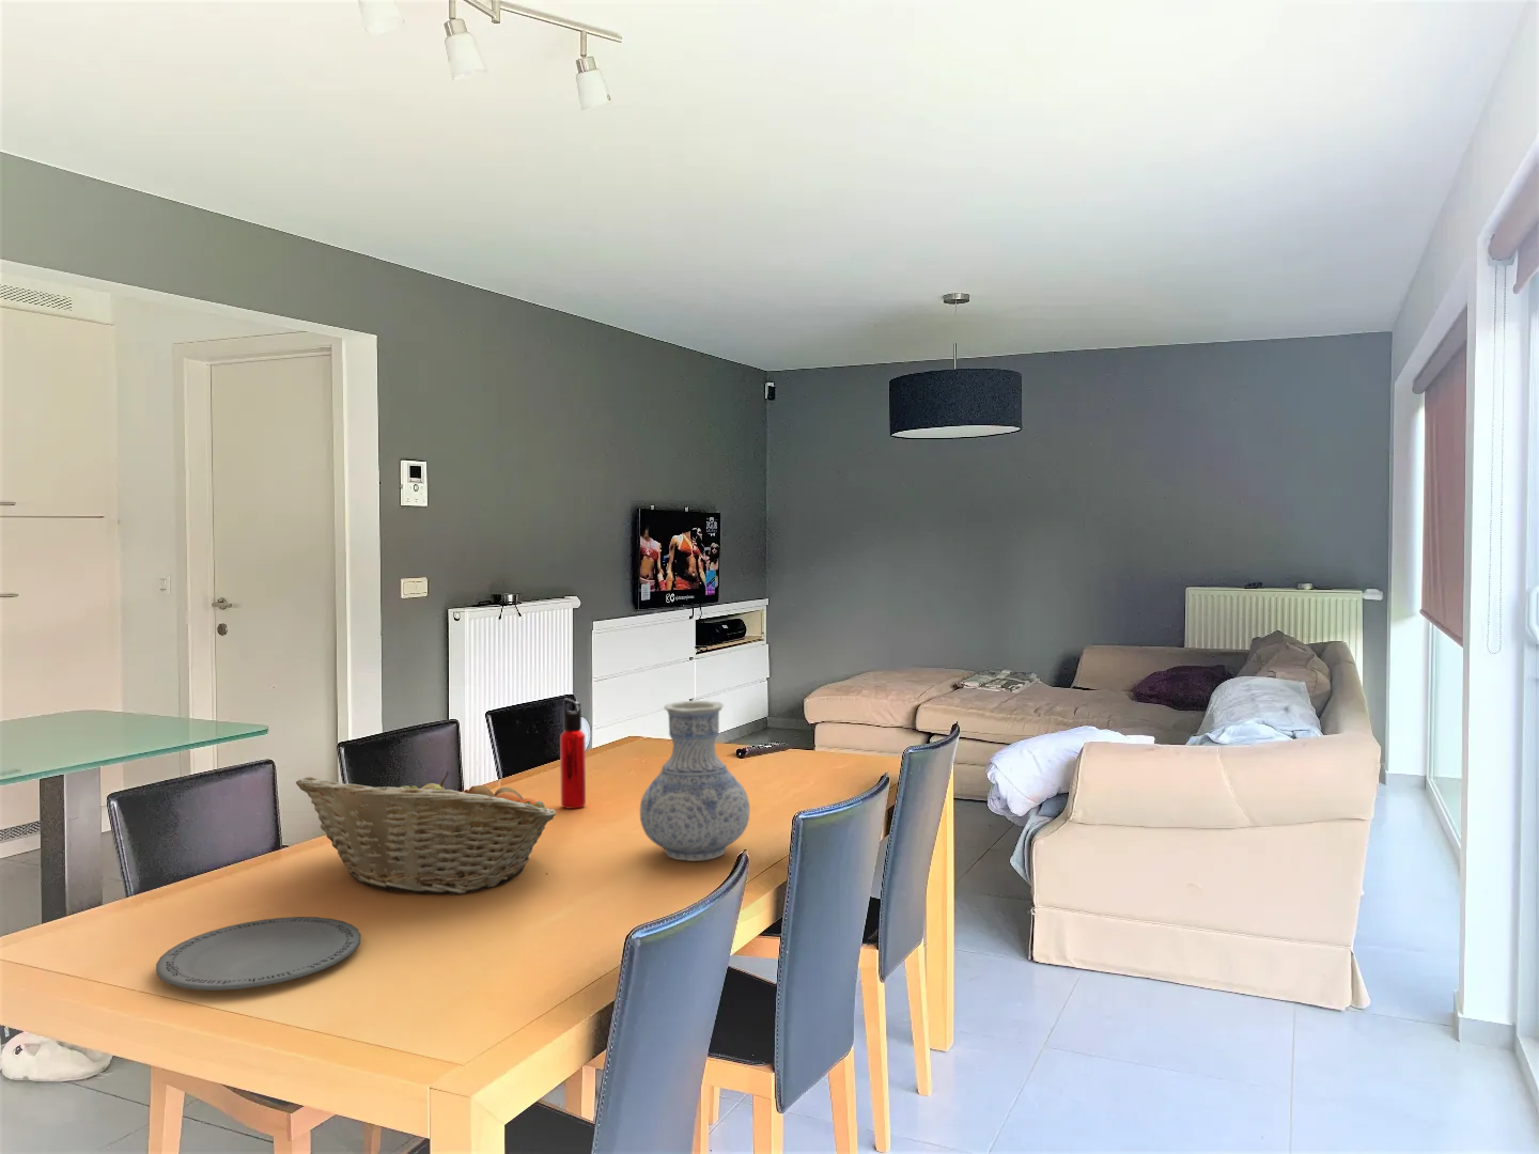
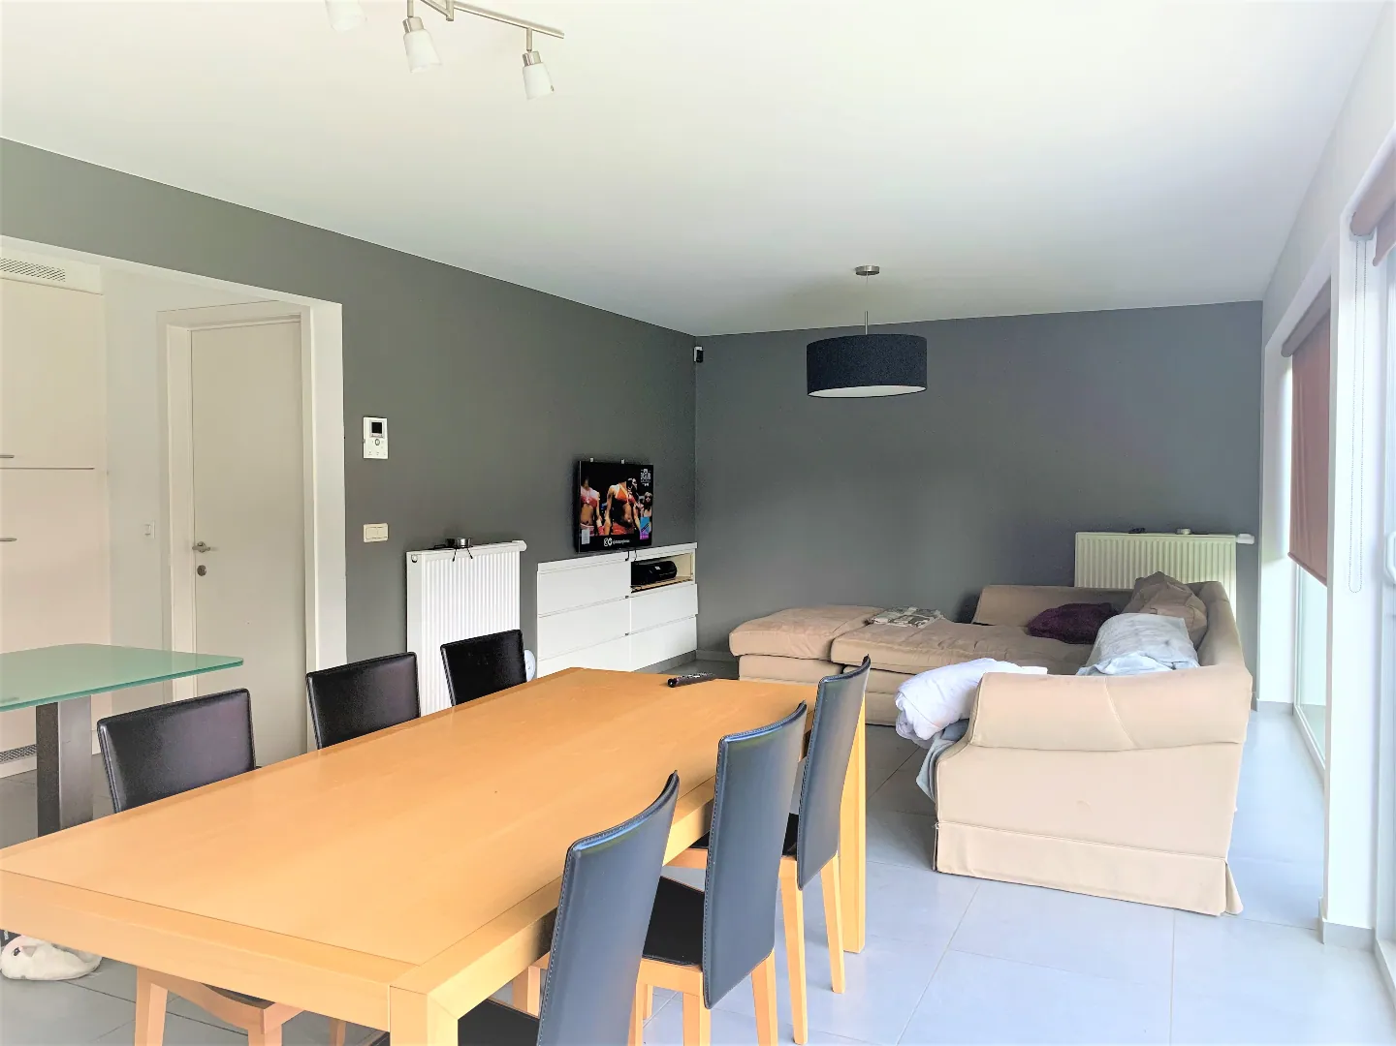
- vase (694, 778)
- fruit basket (428, 818)
- water bottle (572, 752)
- plate (262, 953)
